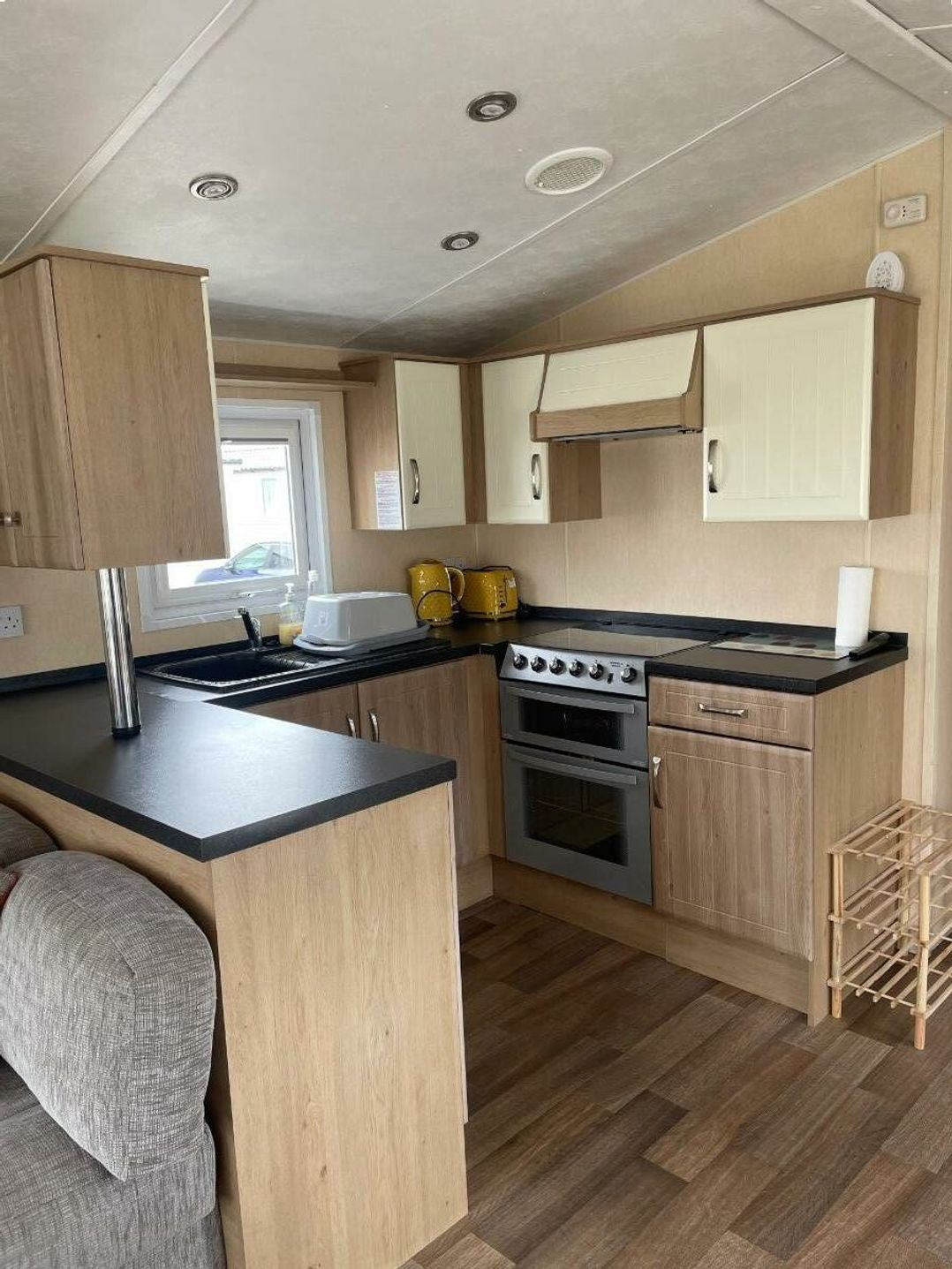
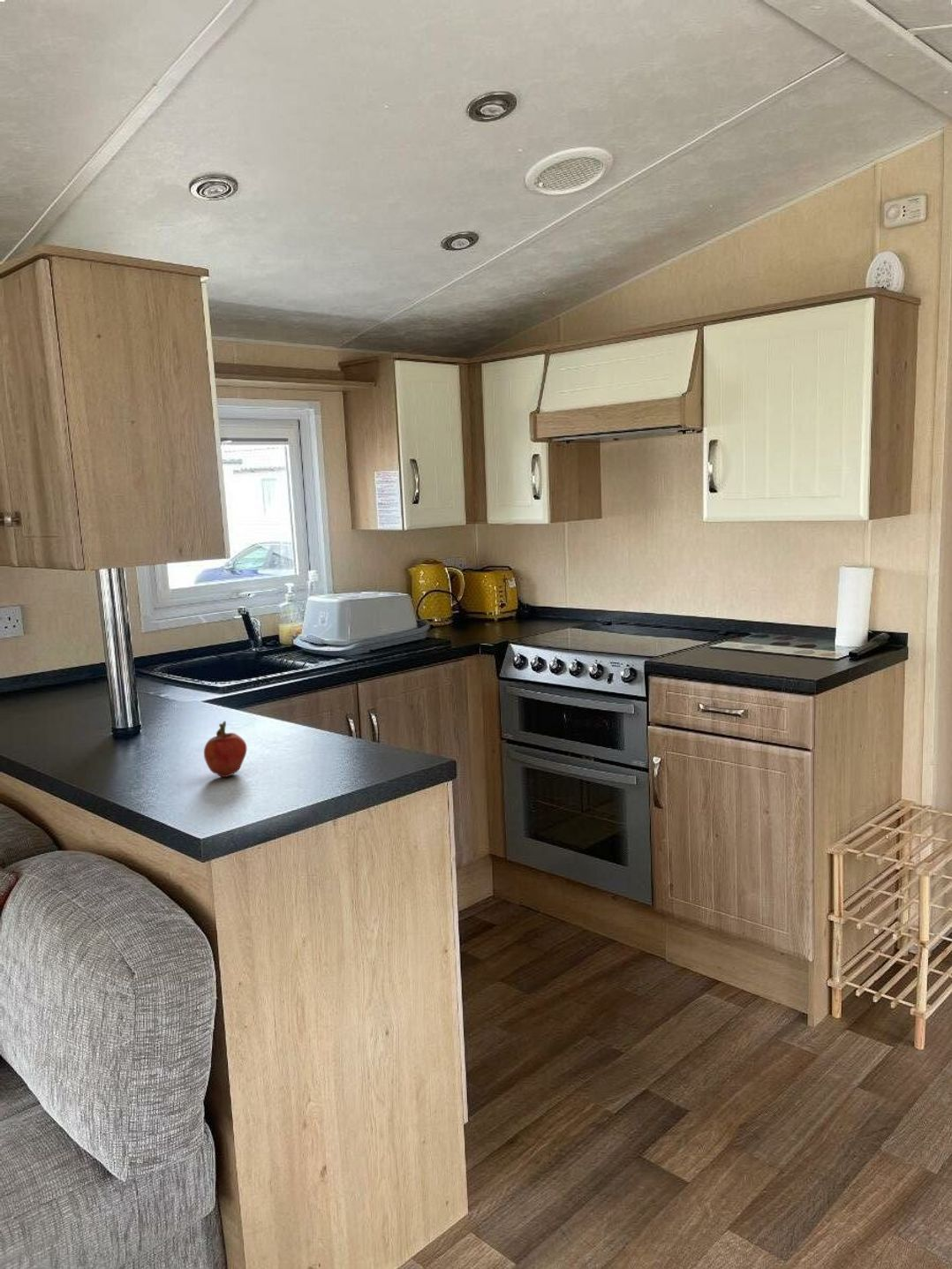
+ fruit (225, 748)
